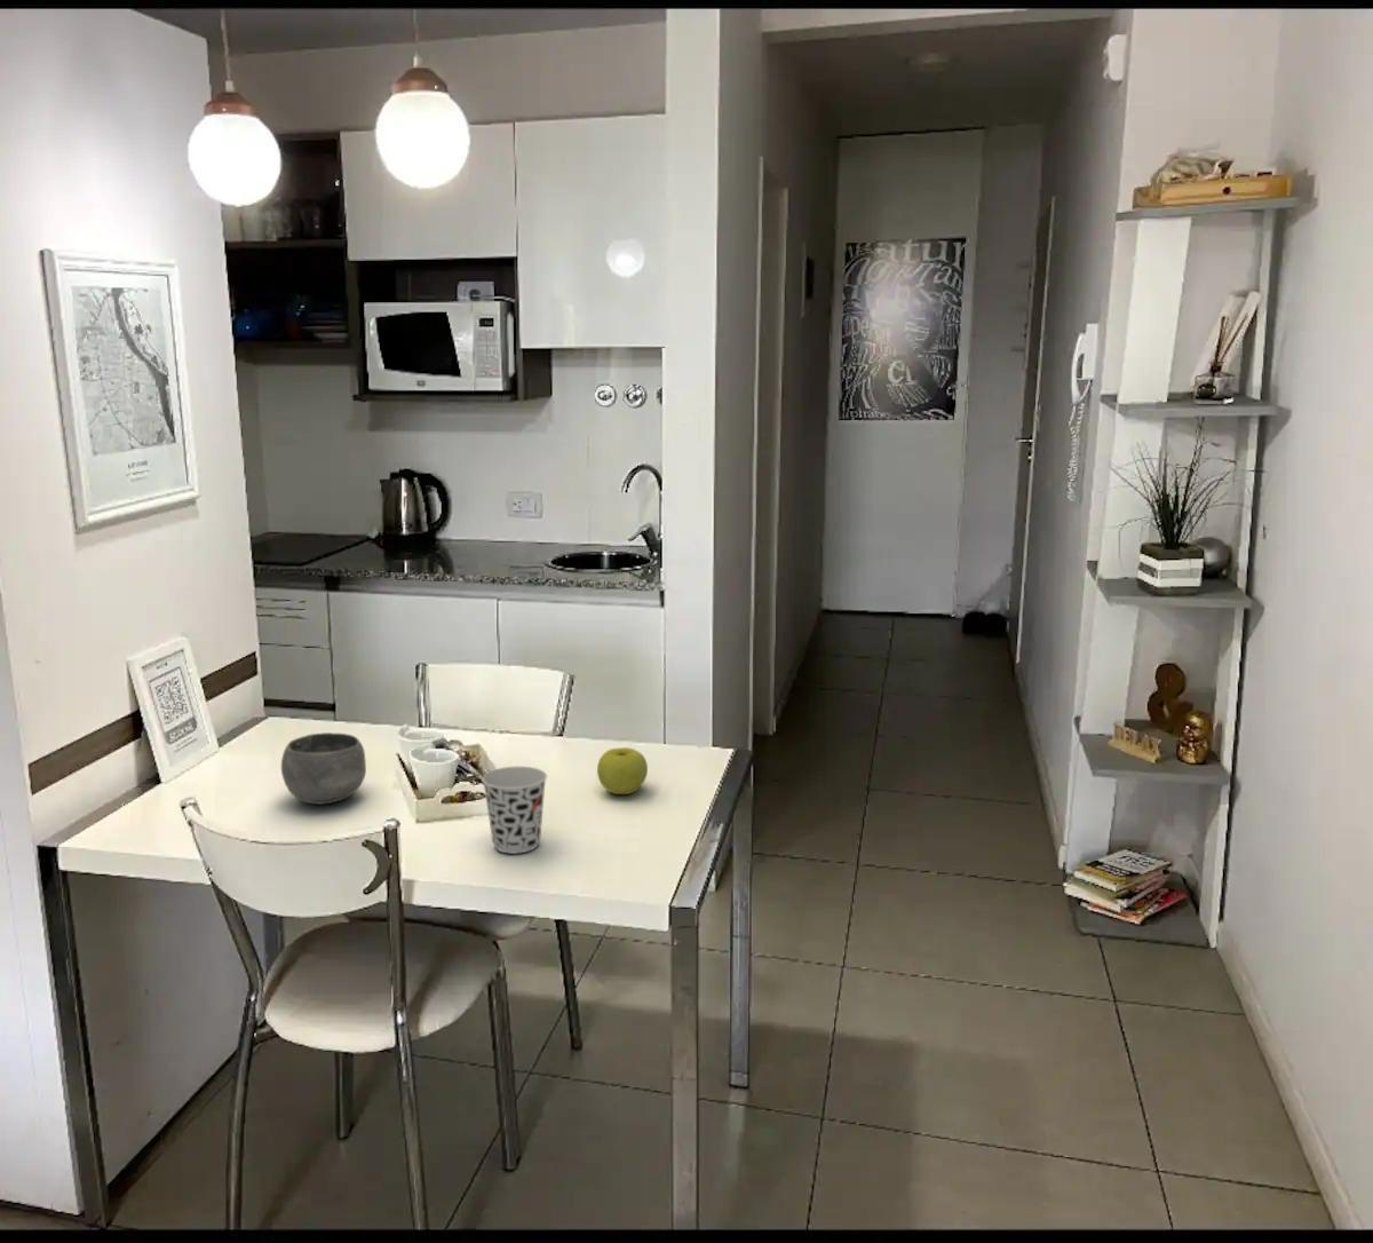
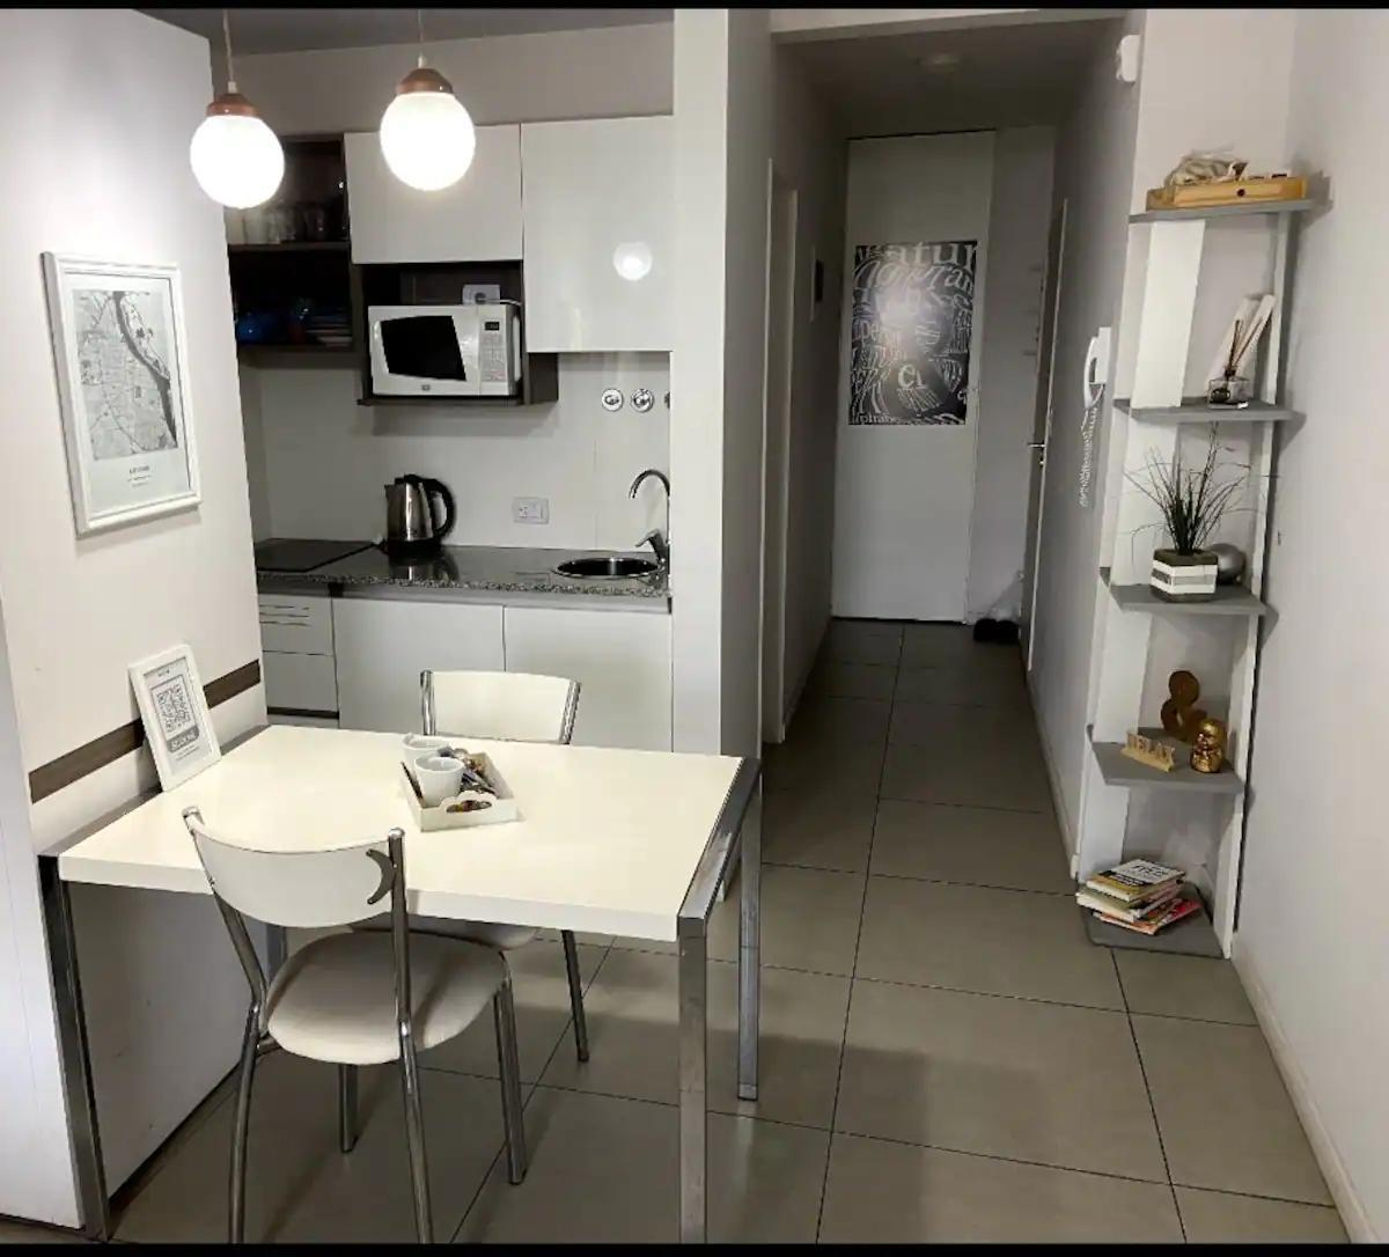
- apple (622, 772)
- ceramic bowl (324, 770)
- cup (514, 810)
